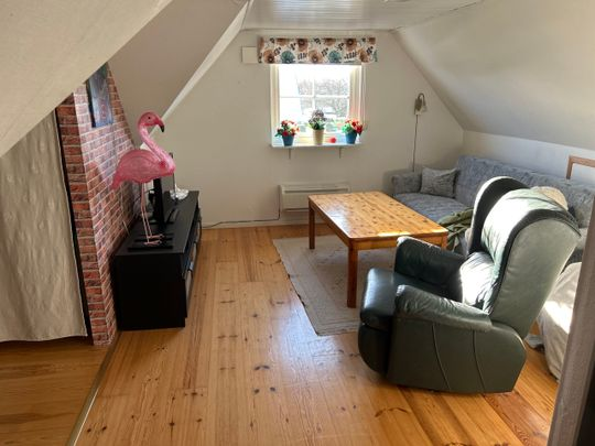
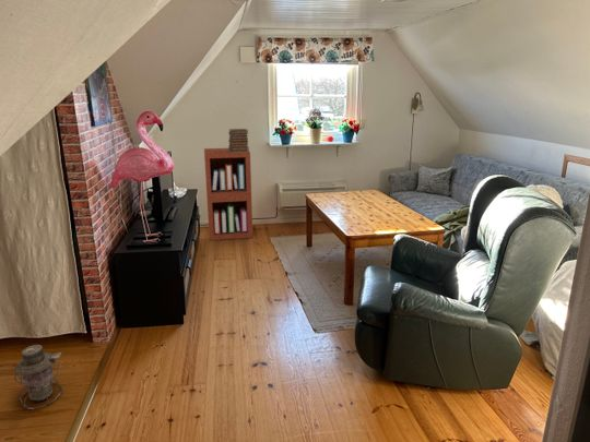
+ book stack (238, 140)
+ bookshelf (227, 192)
+ lantern (38, 372)
